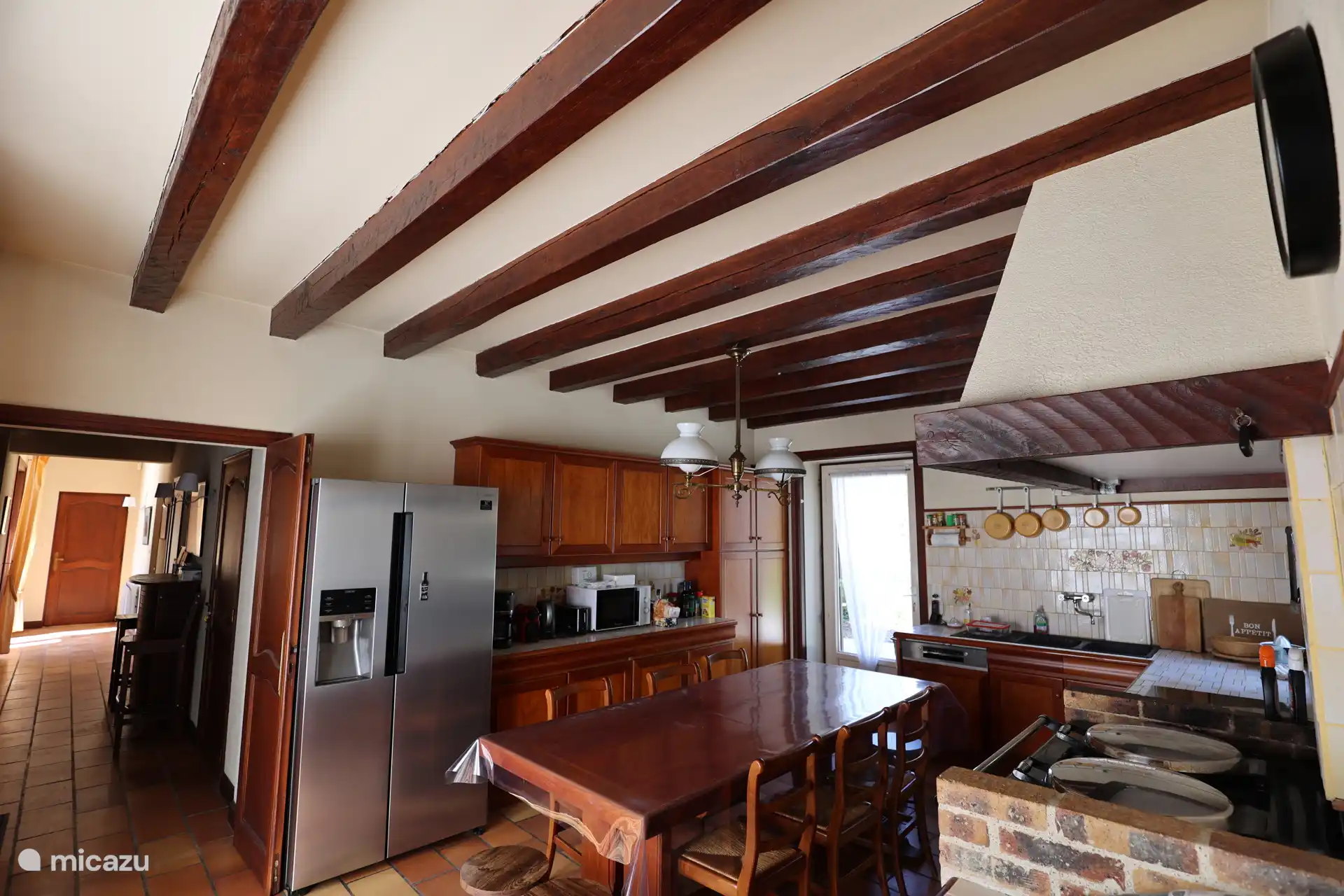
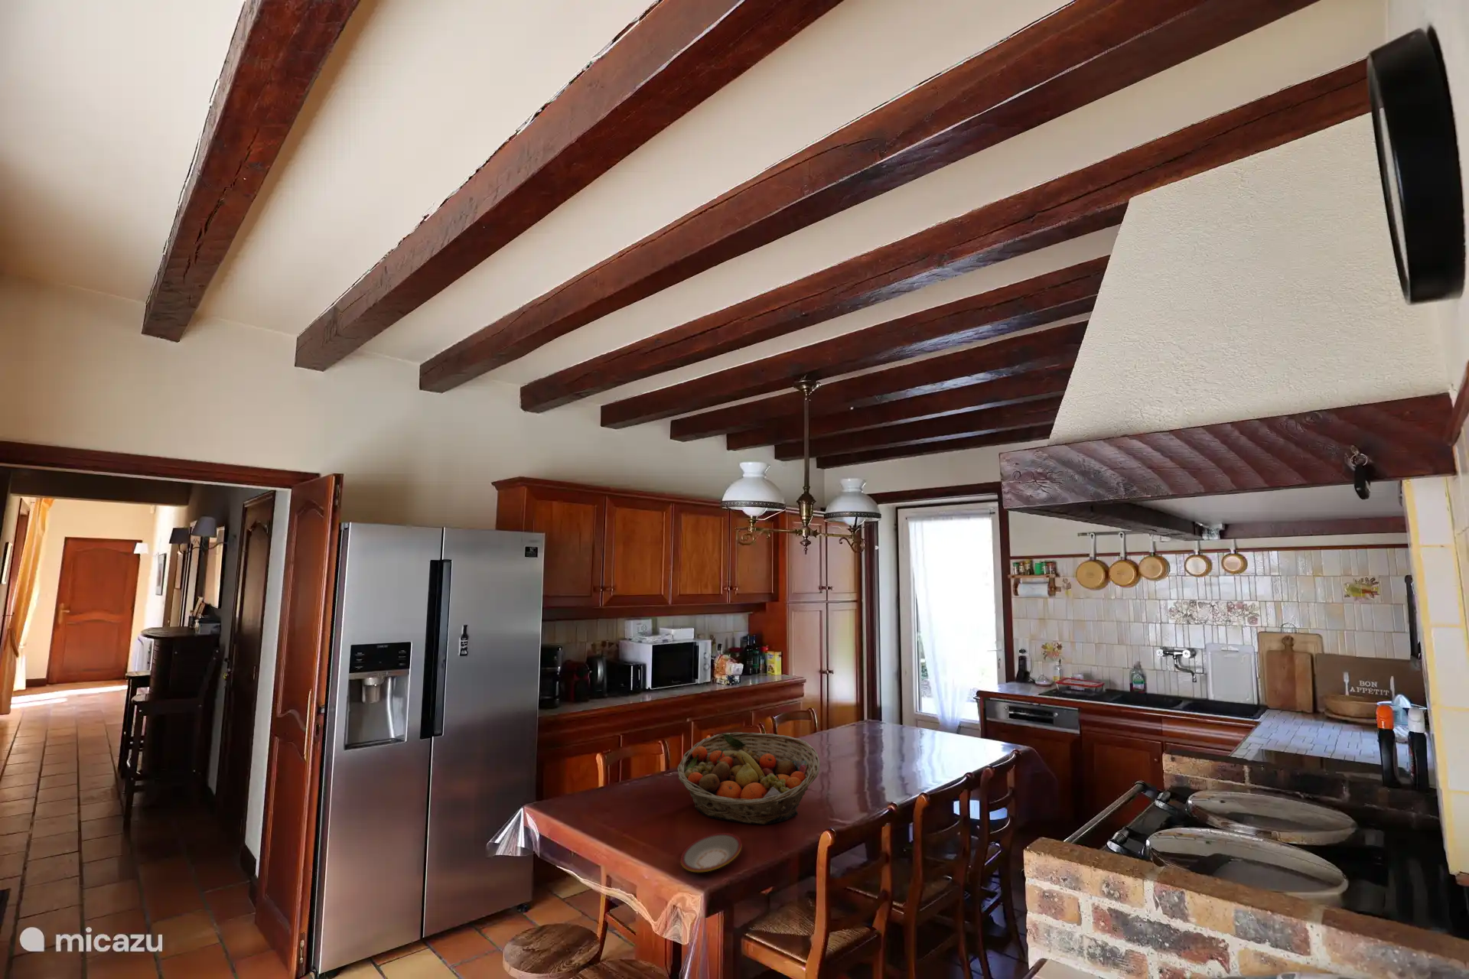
+ plate (712, 856)
+ fruit basket (748, 776)
